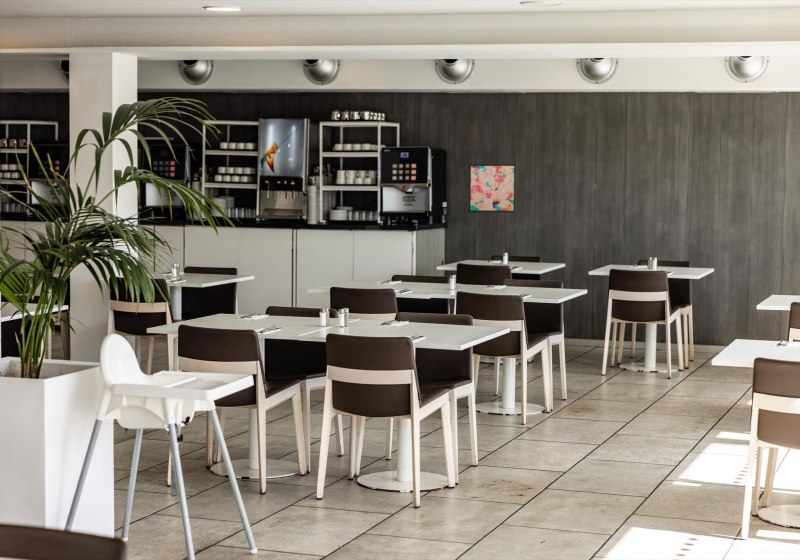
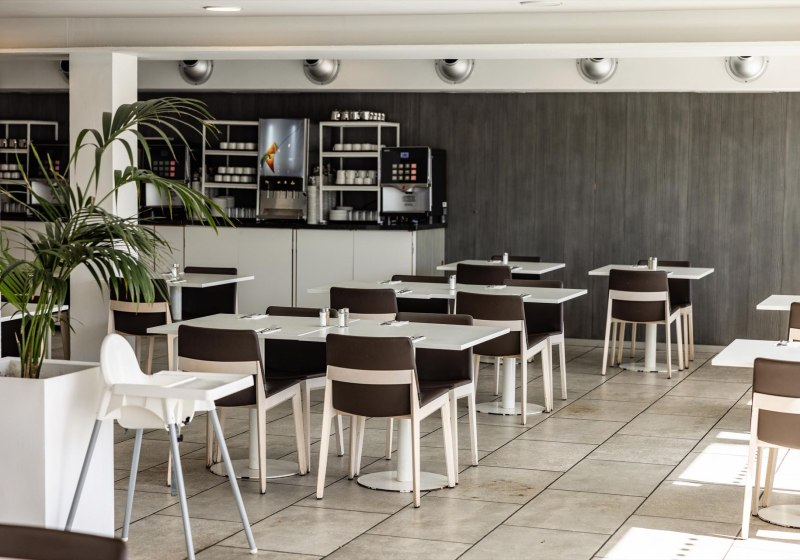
- wall art (492, 188)
